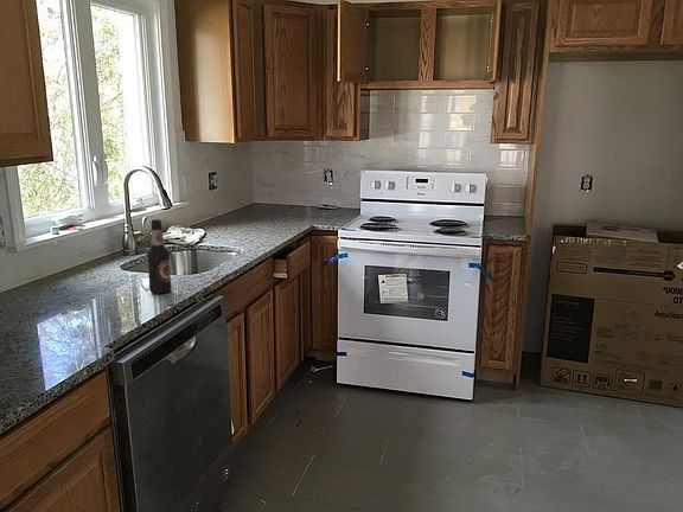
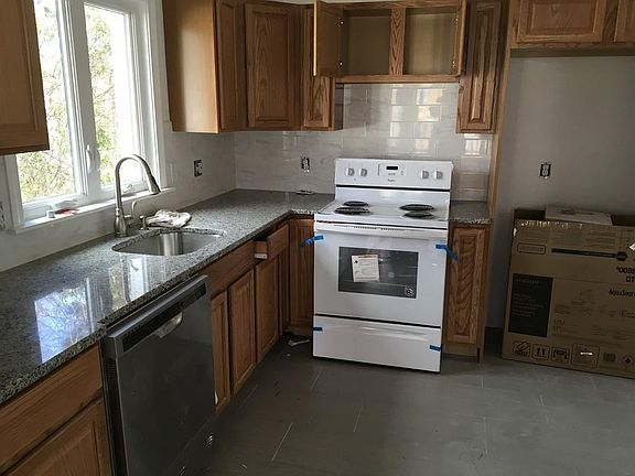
- bottle (158, 256)
